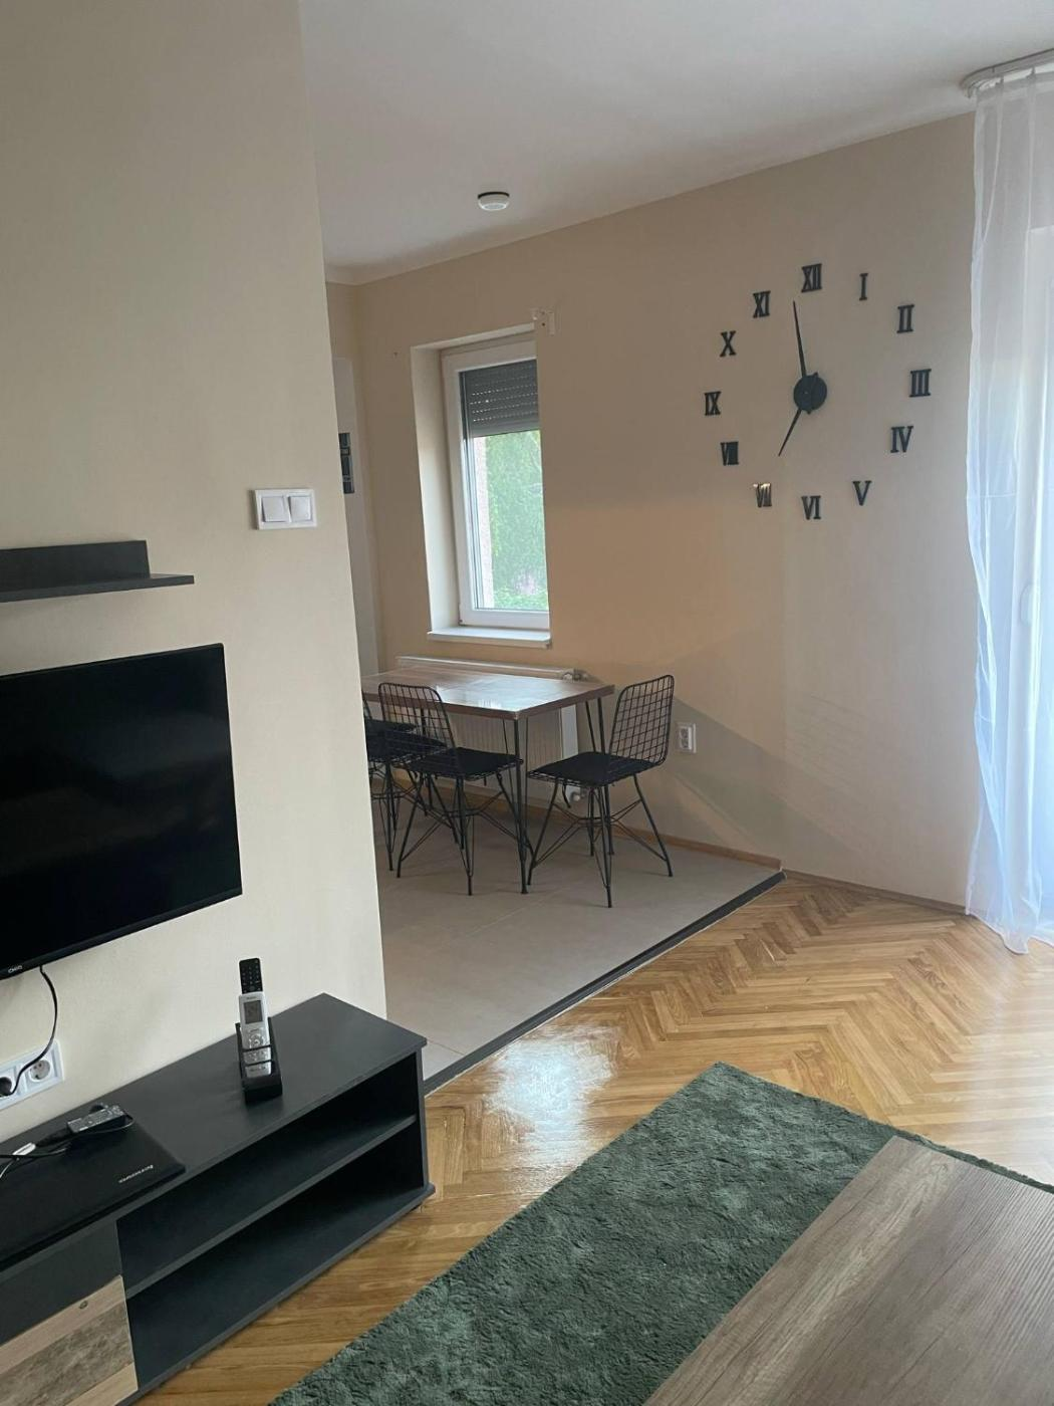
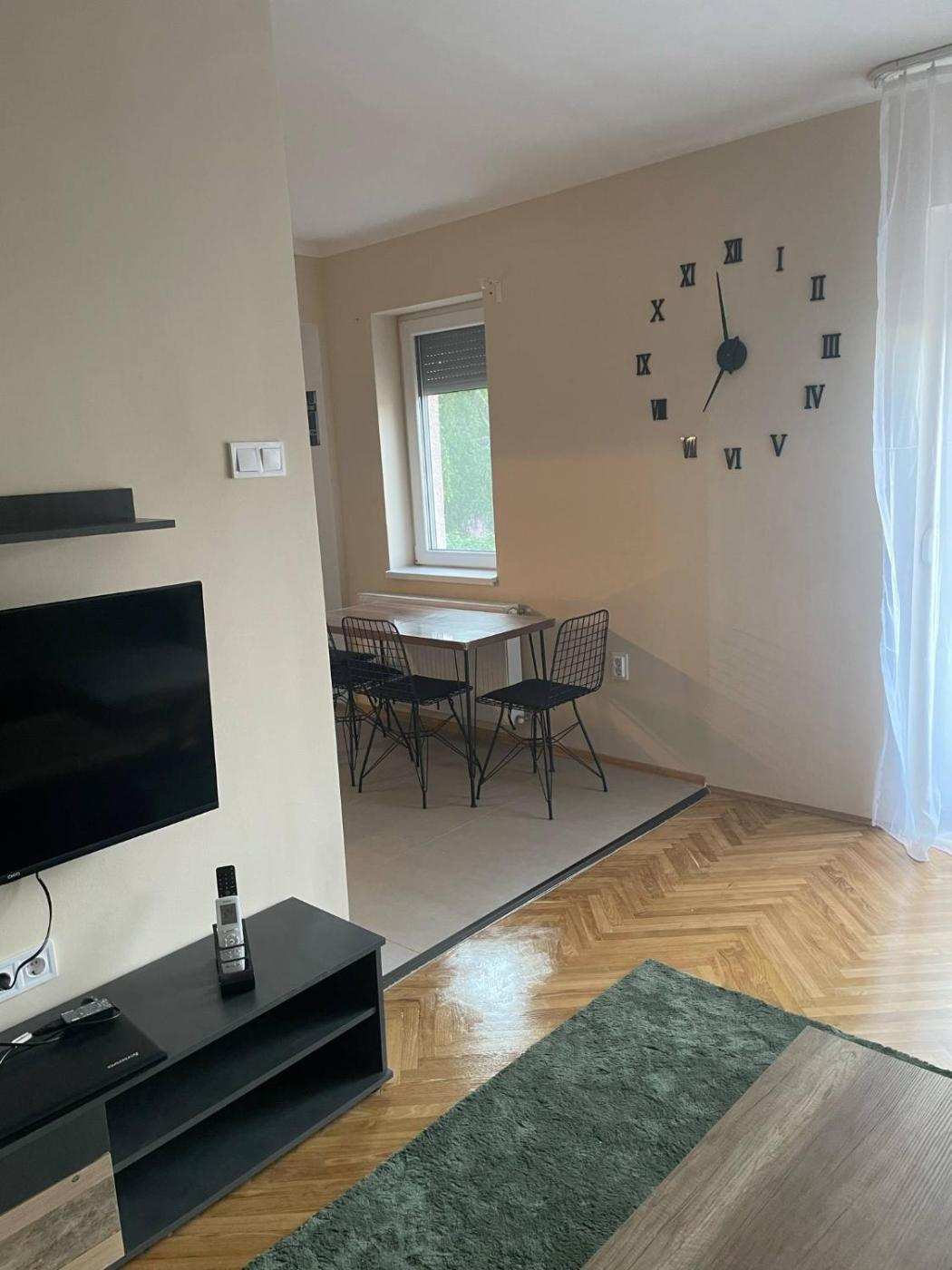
- smoke detector (493, 196)
